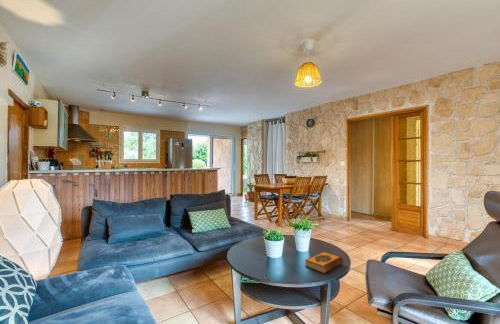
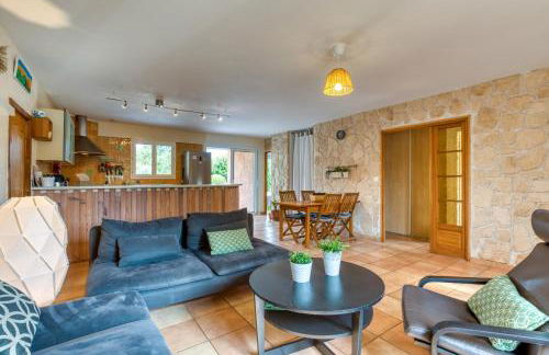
- hardback book (324, 262)
